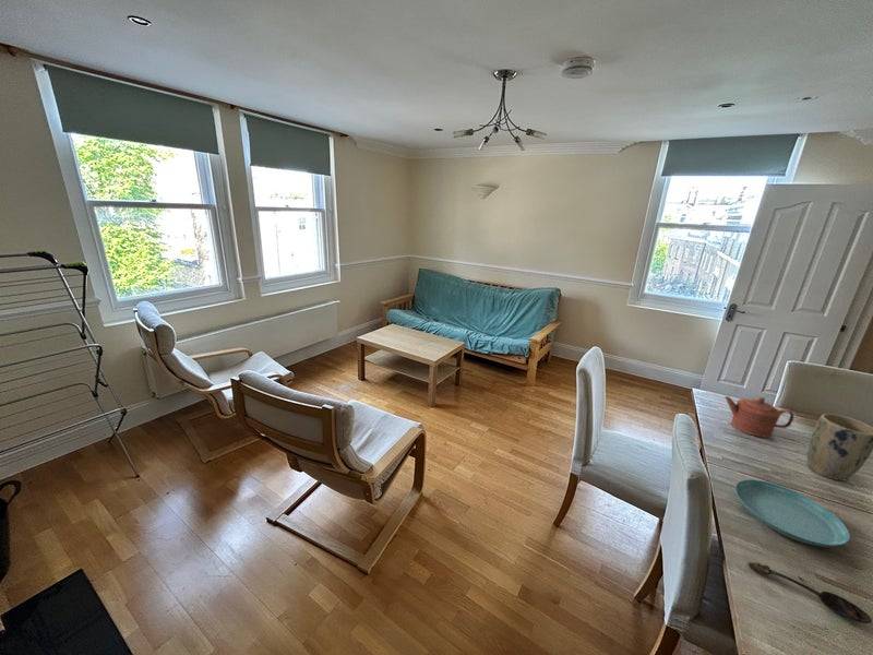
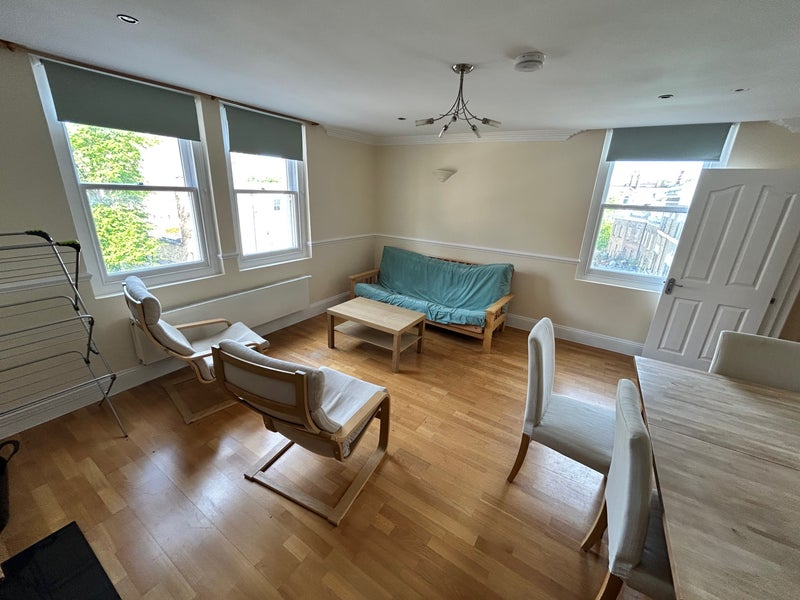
- spoon (804, 587)
- teapot (755, 413)
- plant pot (837, 448)
- saucer (786, 512)
